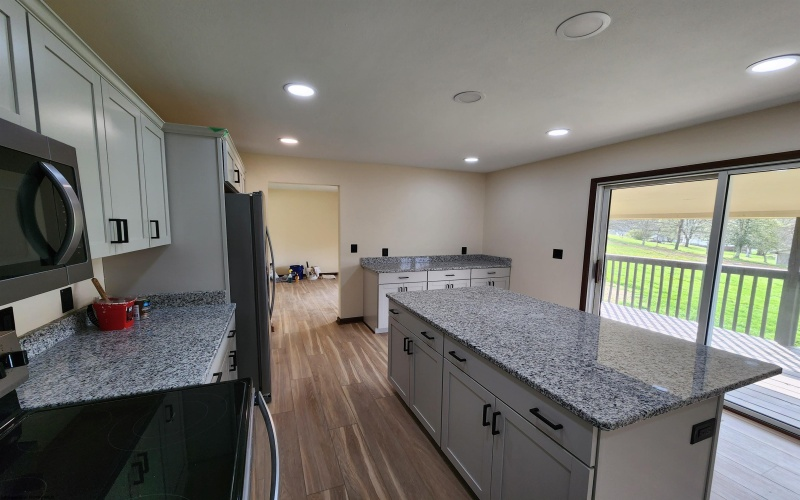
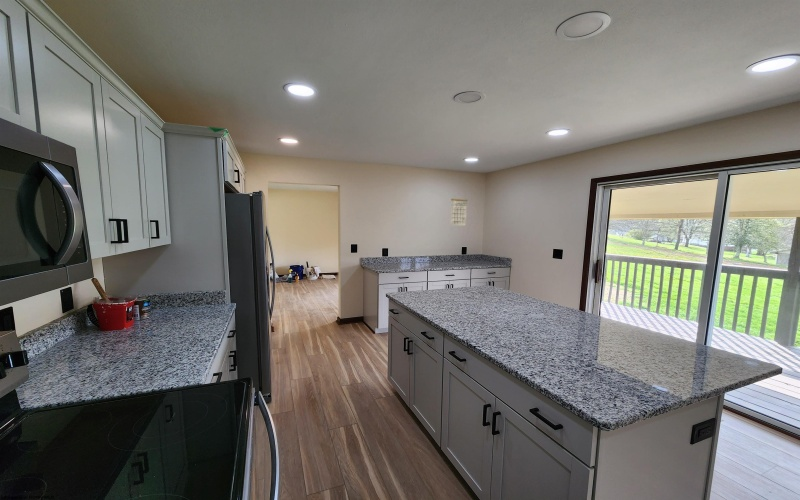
+ calendar (459, 209)
